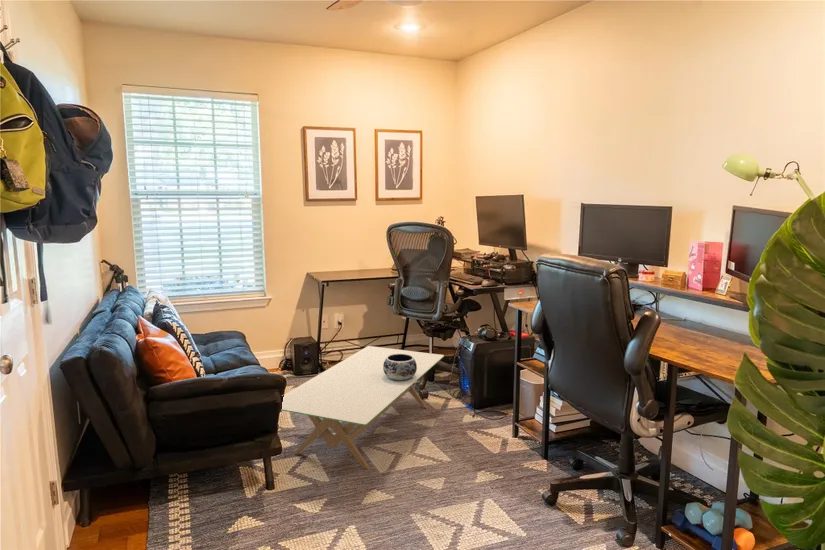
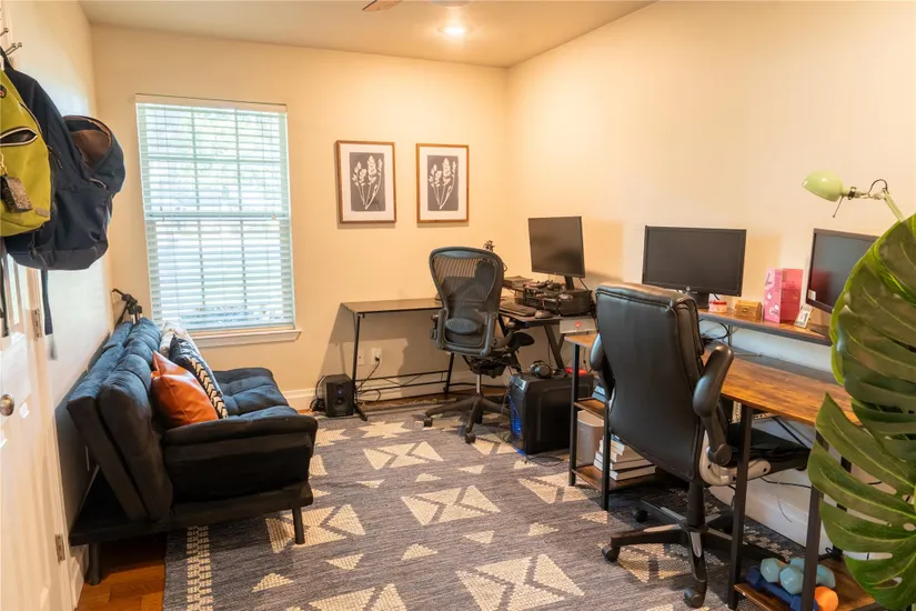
- decorative bowl (400, 366)
- coffee table (367, 402)
